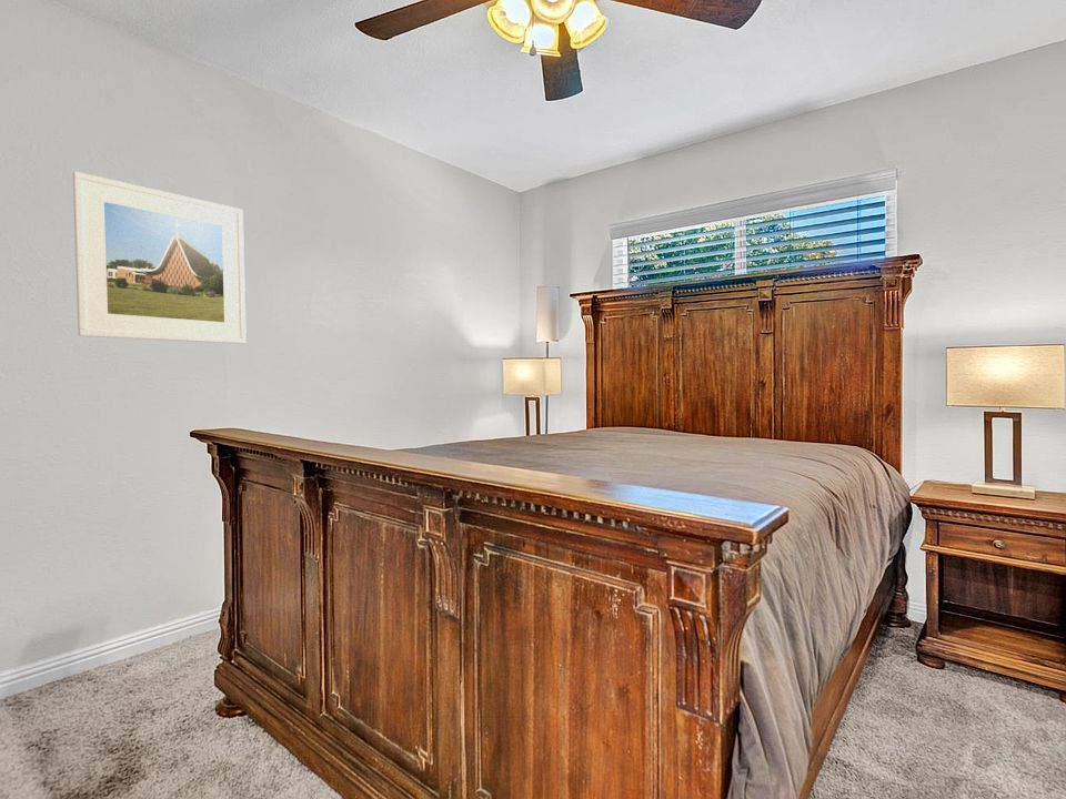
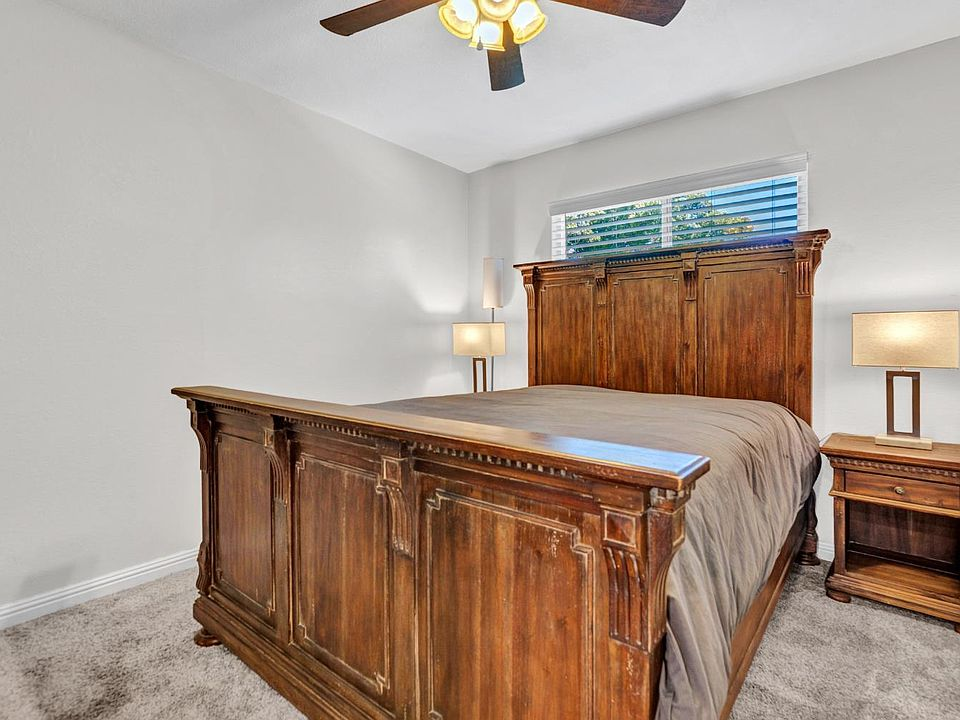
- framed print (168, 266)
